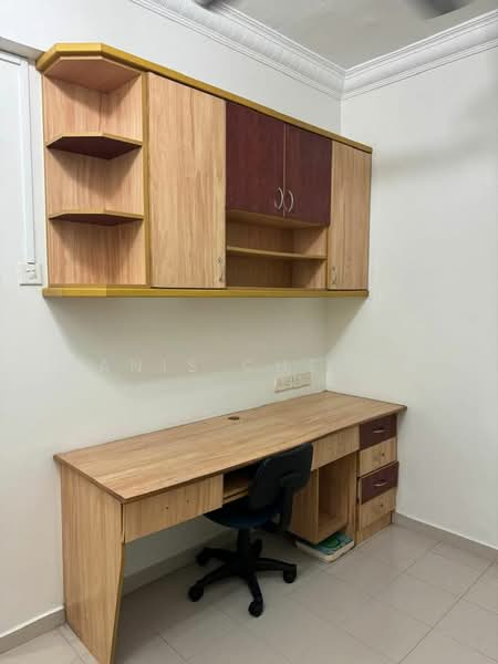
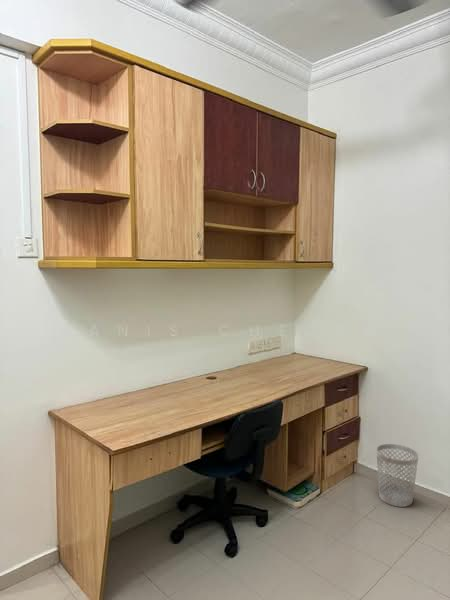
+ wastebasket (396, 475)
